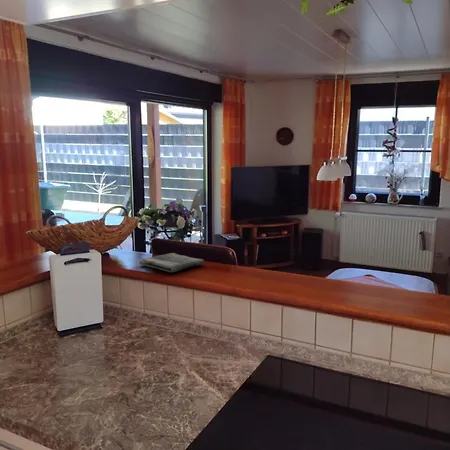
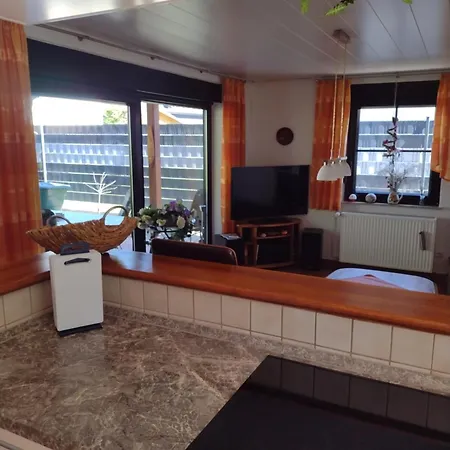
- dish towel (171, 260)
